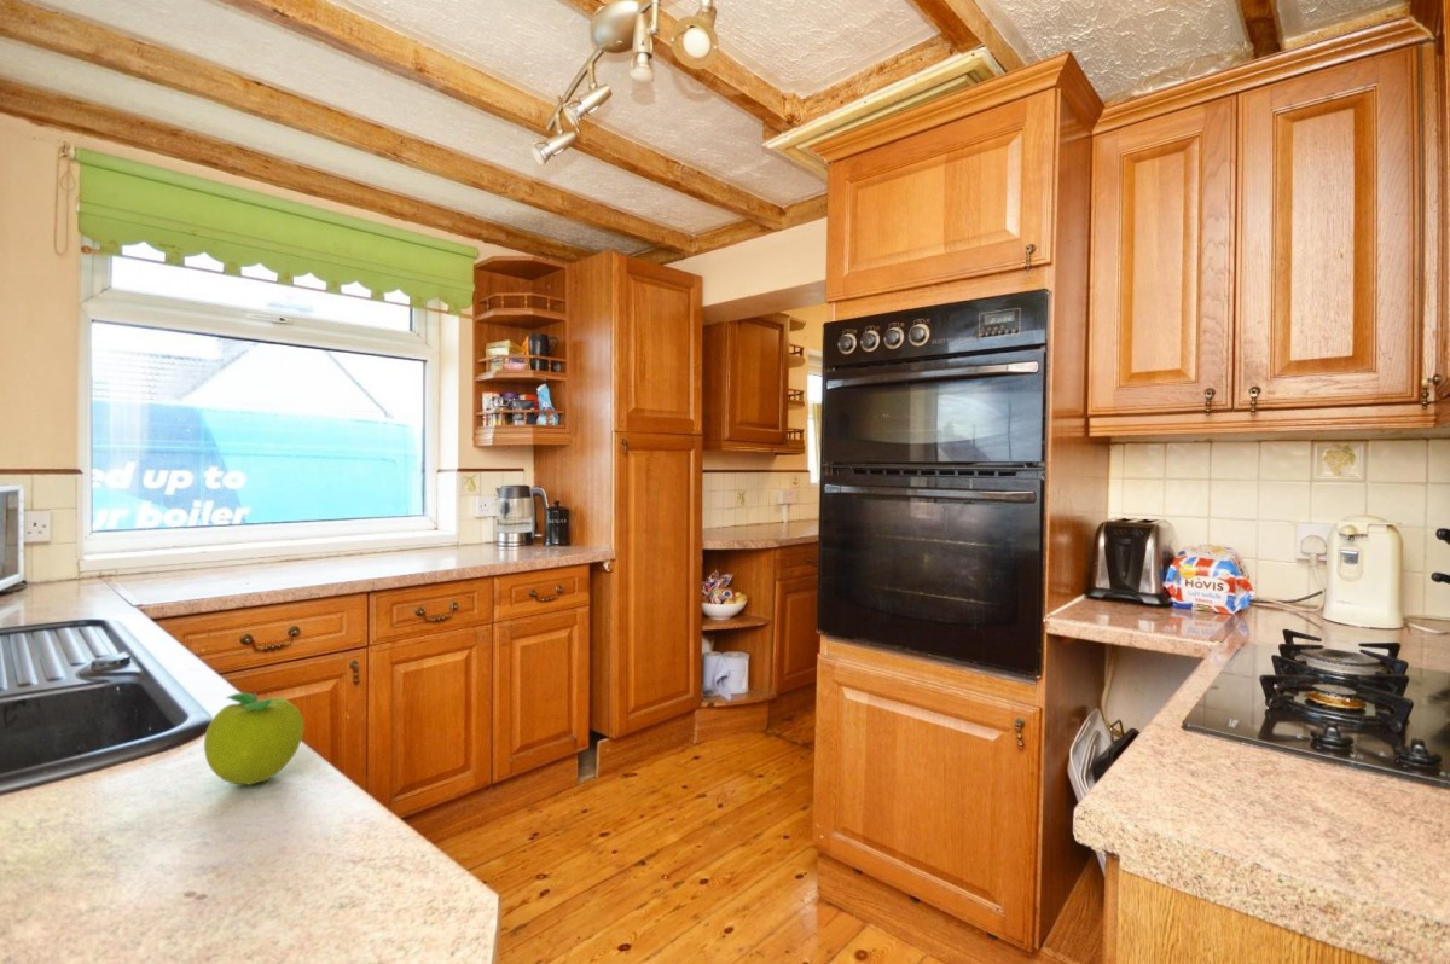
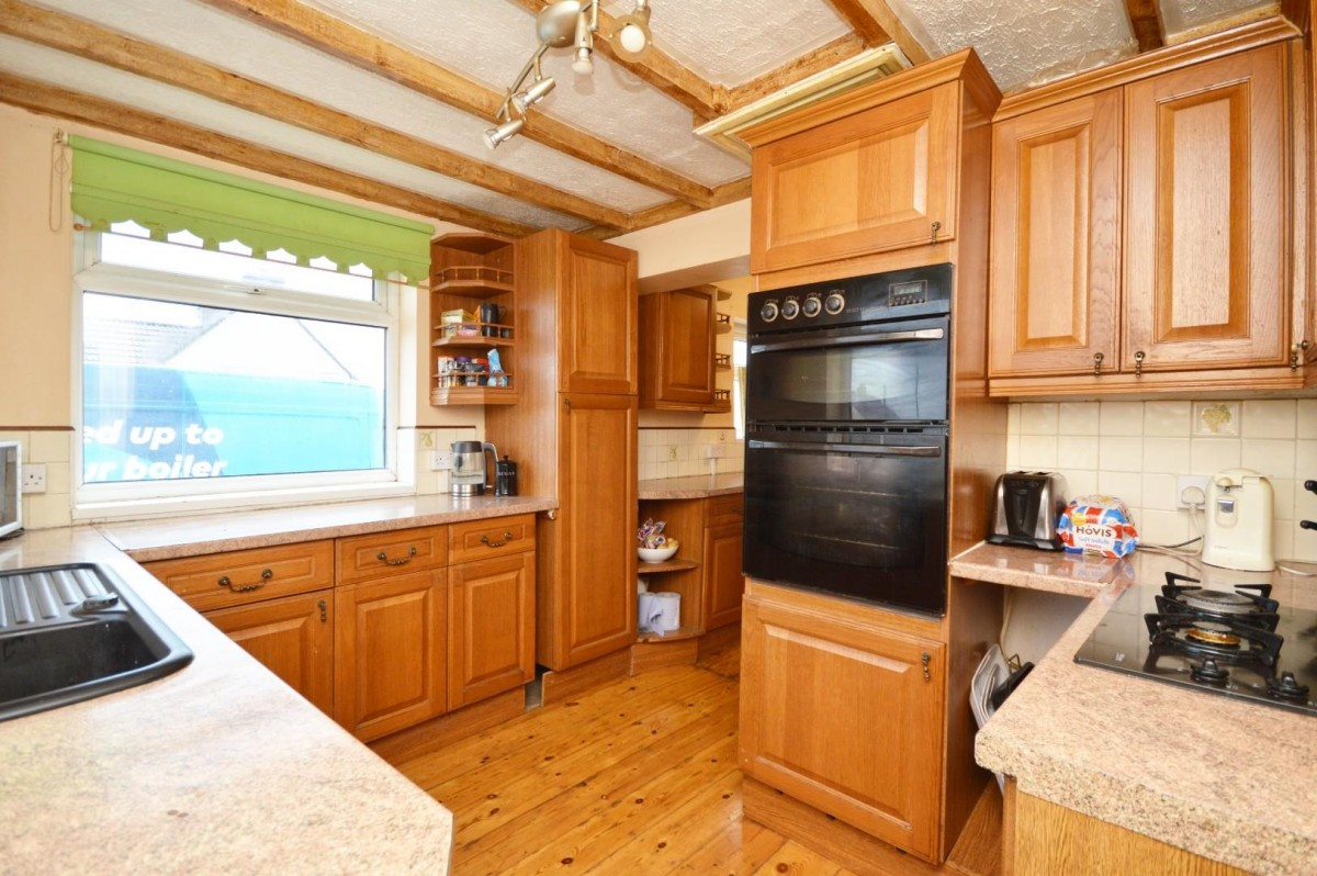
- fruit (255, 736)
